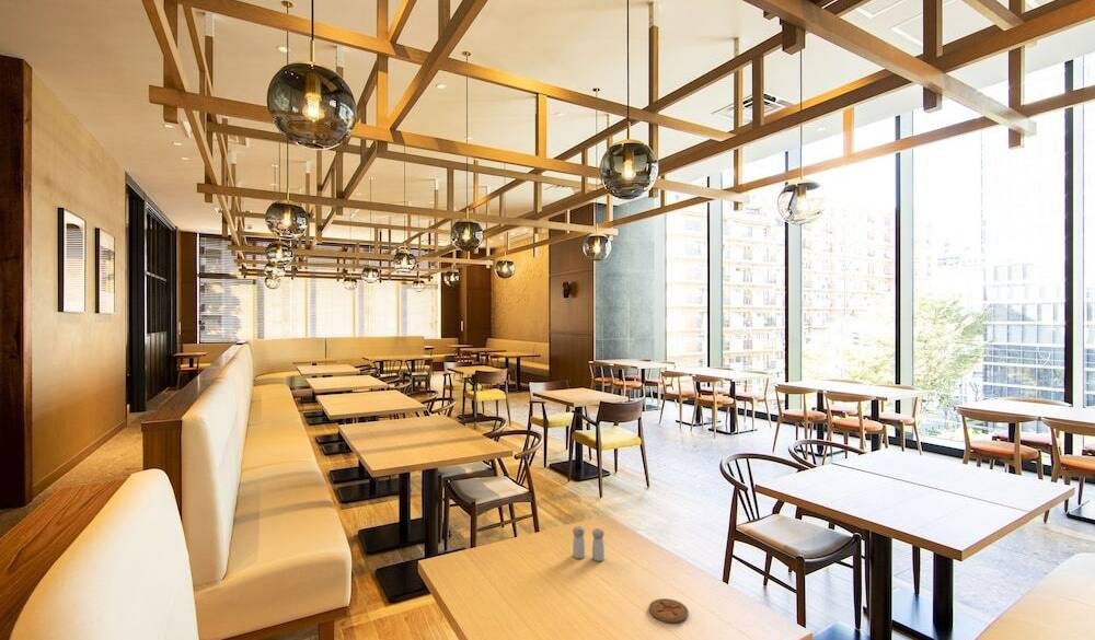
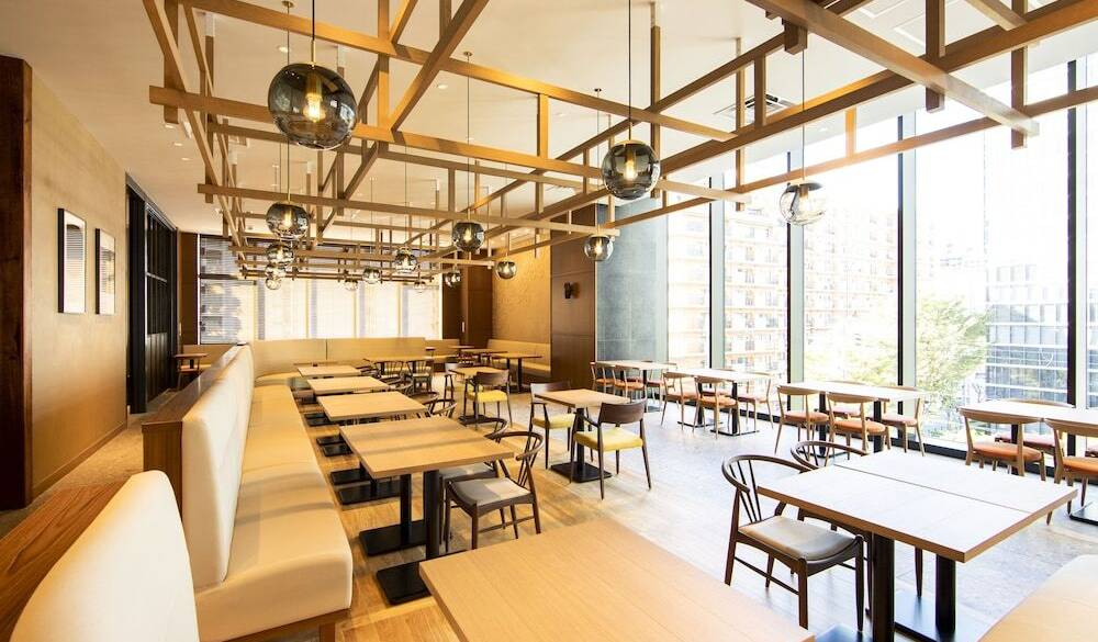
- salt and pepper shaker (584, 543)
- coaster (668, 609)
